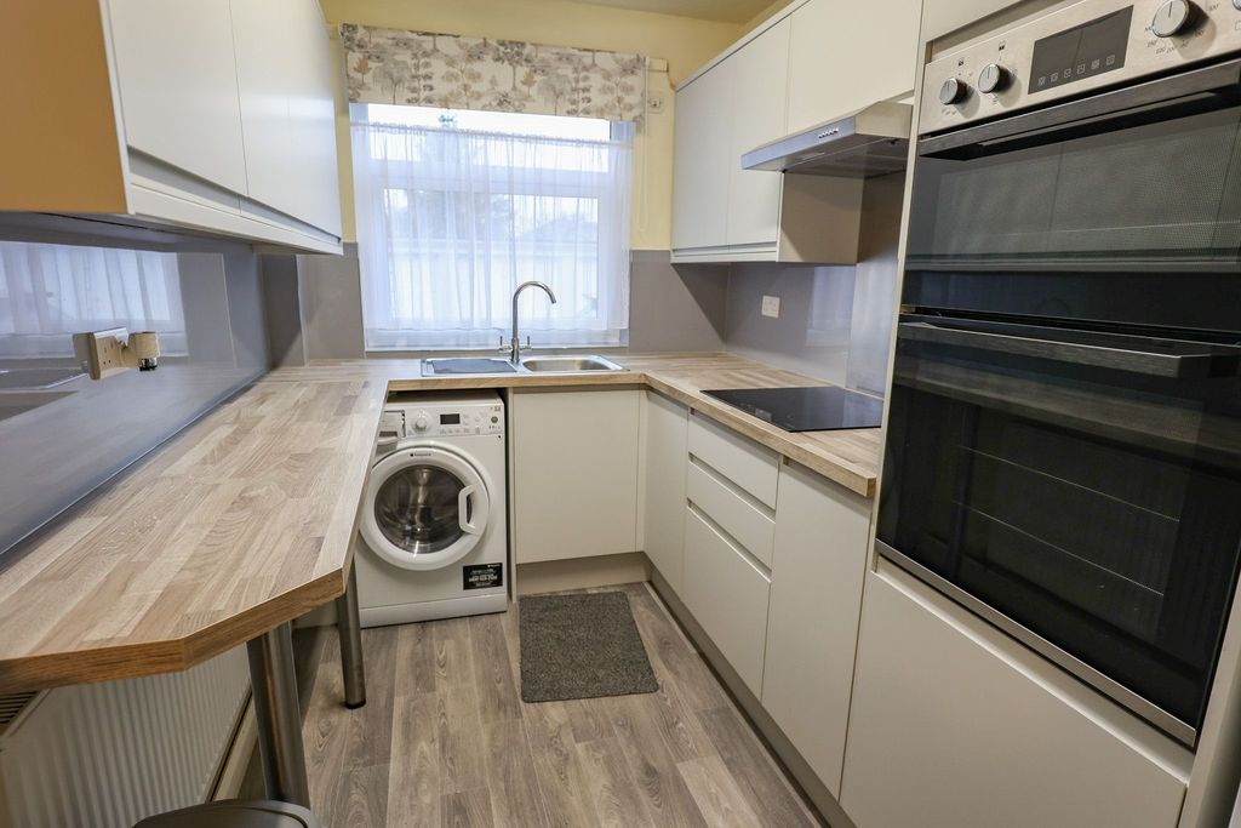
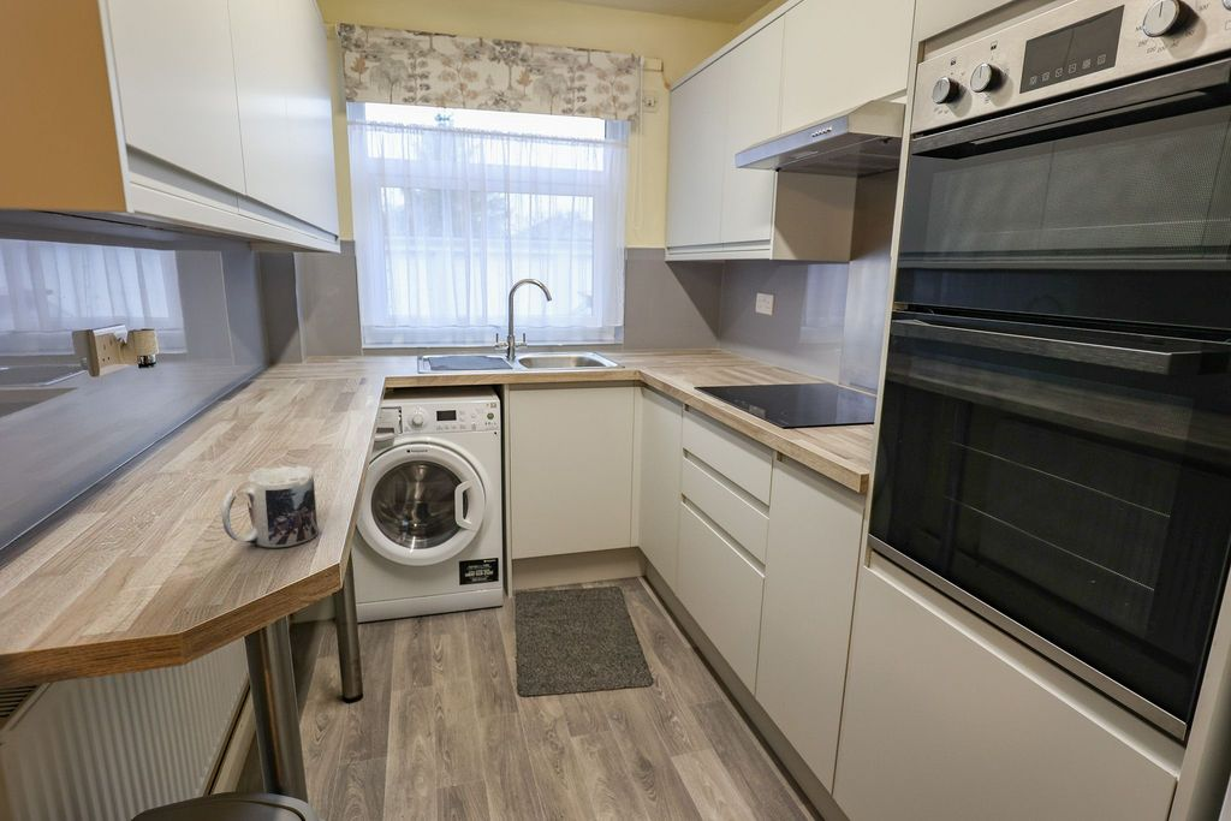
+ mug (270, 506)
